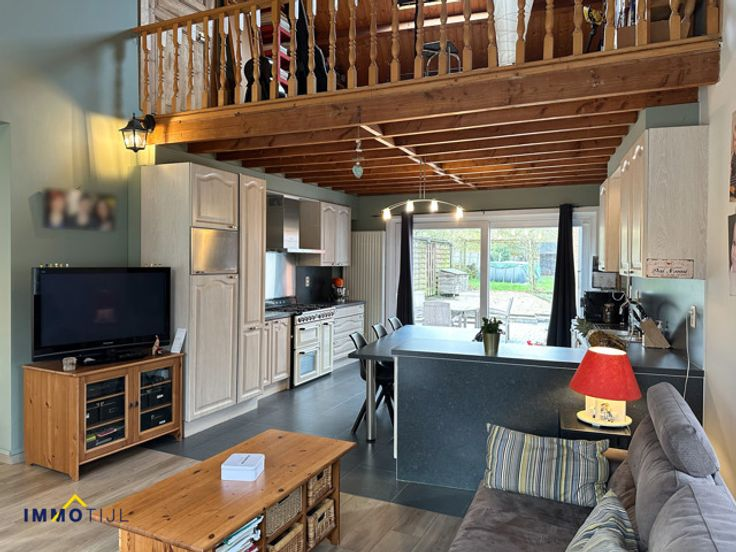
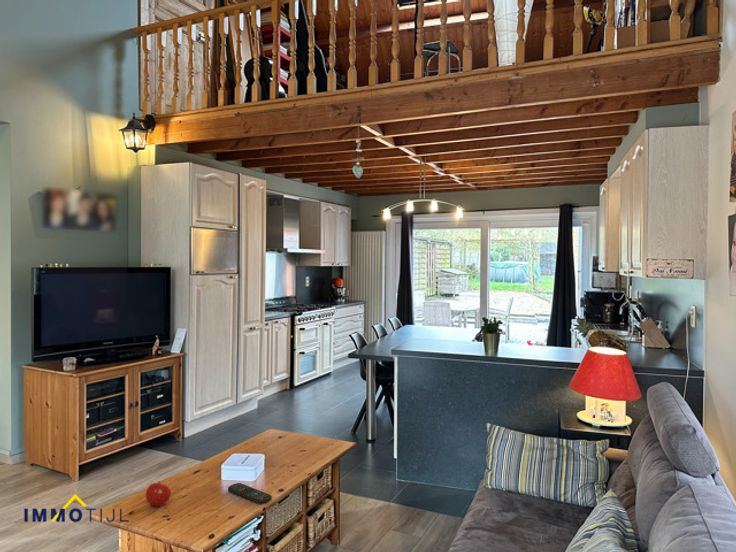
+ remote control (249, 493)
+ fruit (158, 492)
